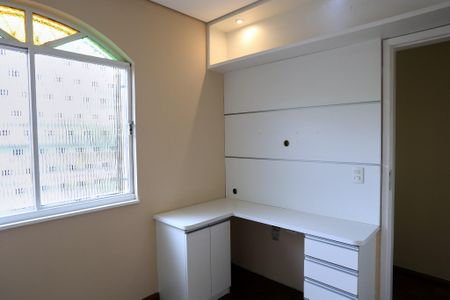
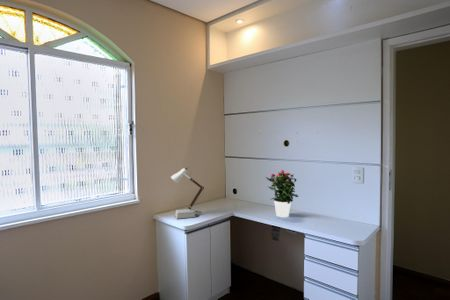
+ desk lamp (196, 194)
+ potted flower (282, 193)
